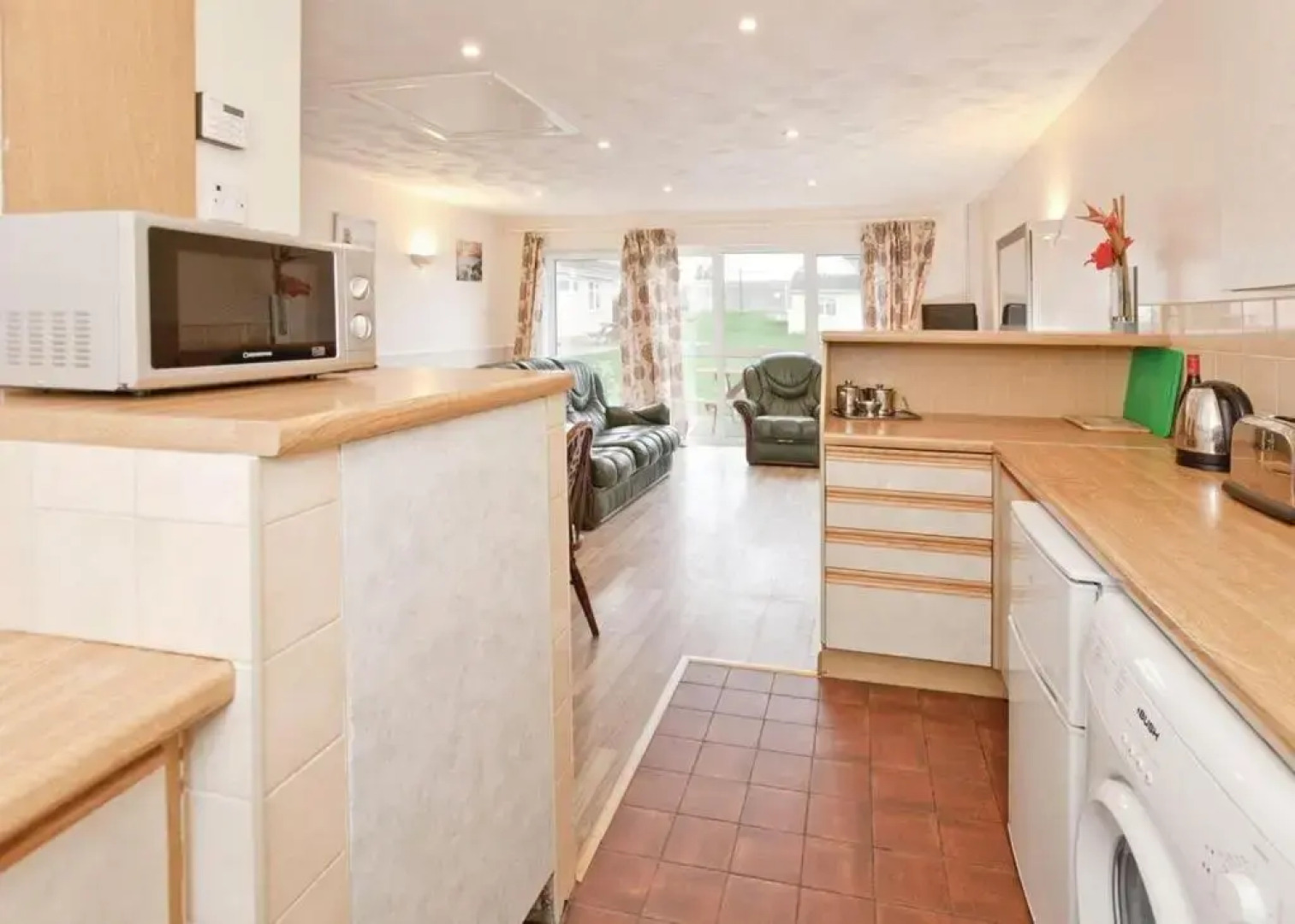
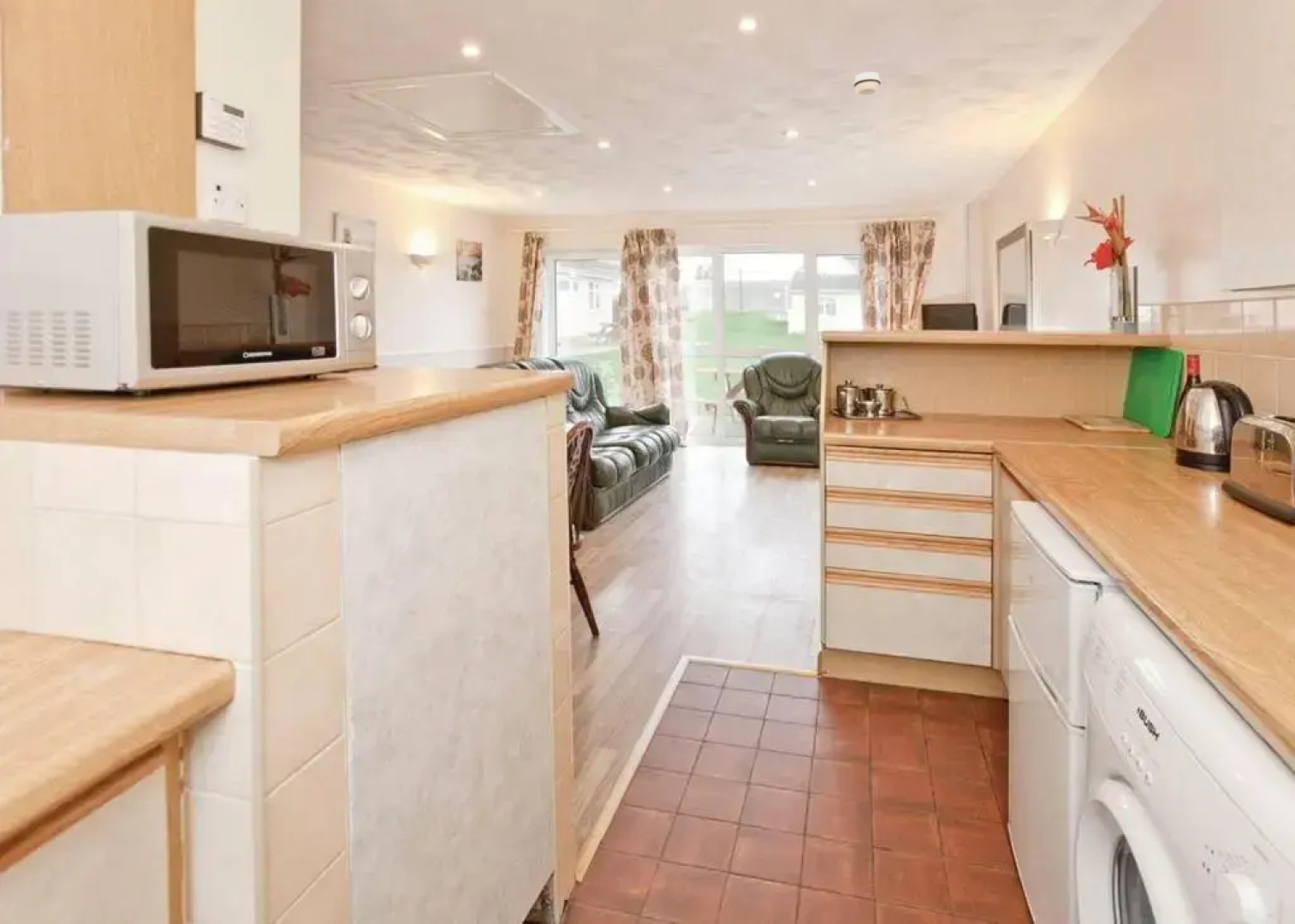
+ smoke detector (867, 84)
